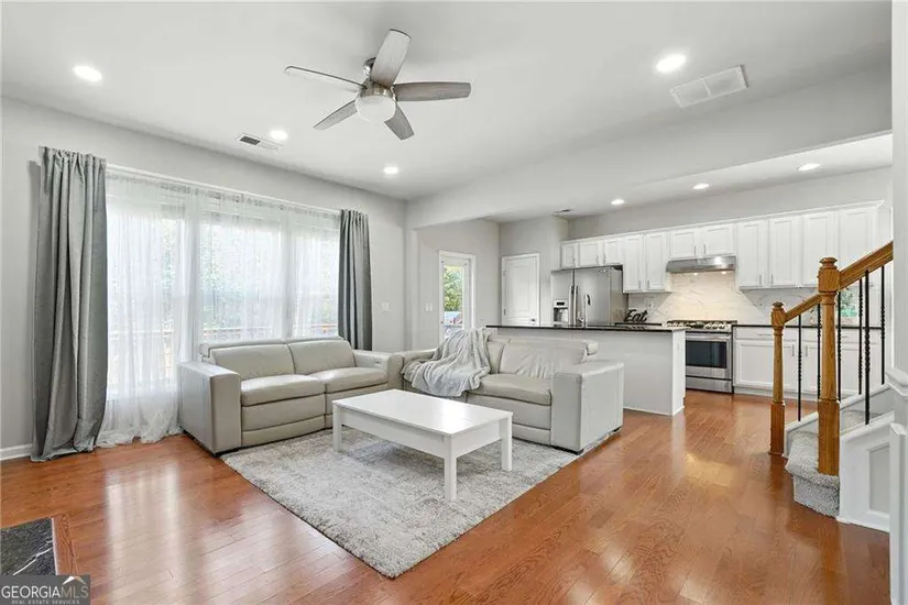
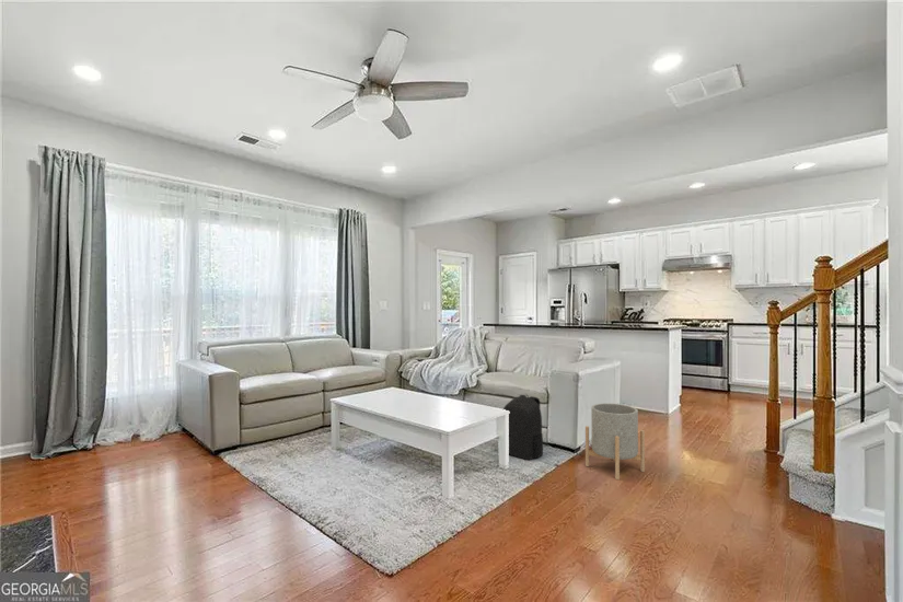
+ backpack (524, 422)
+ planter (614, 438)
